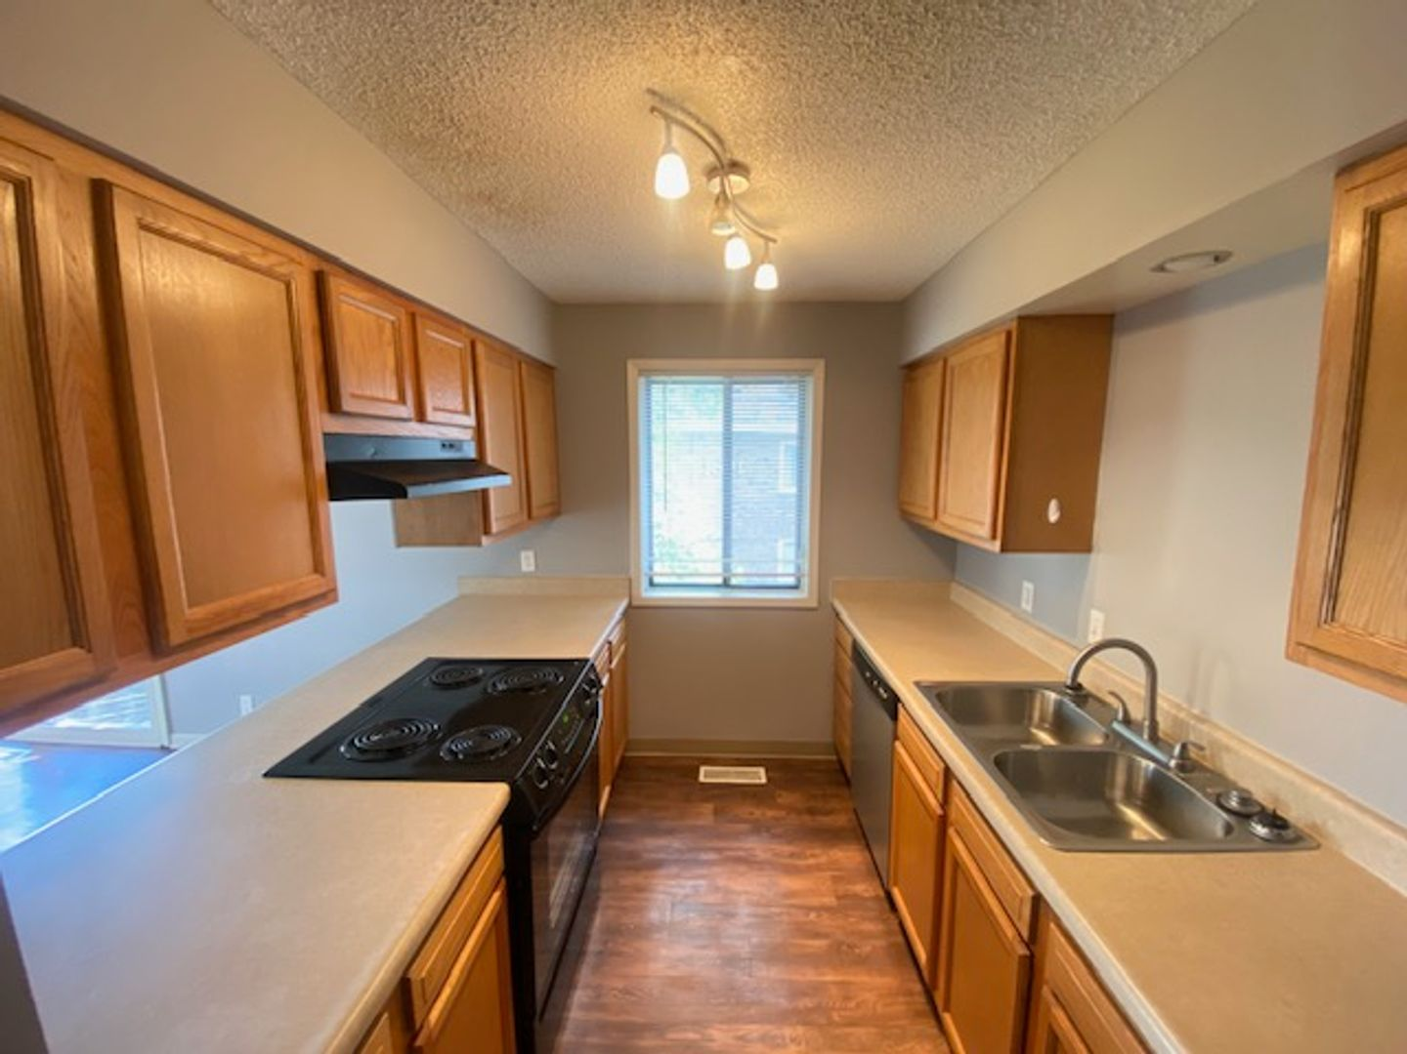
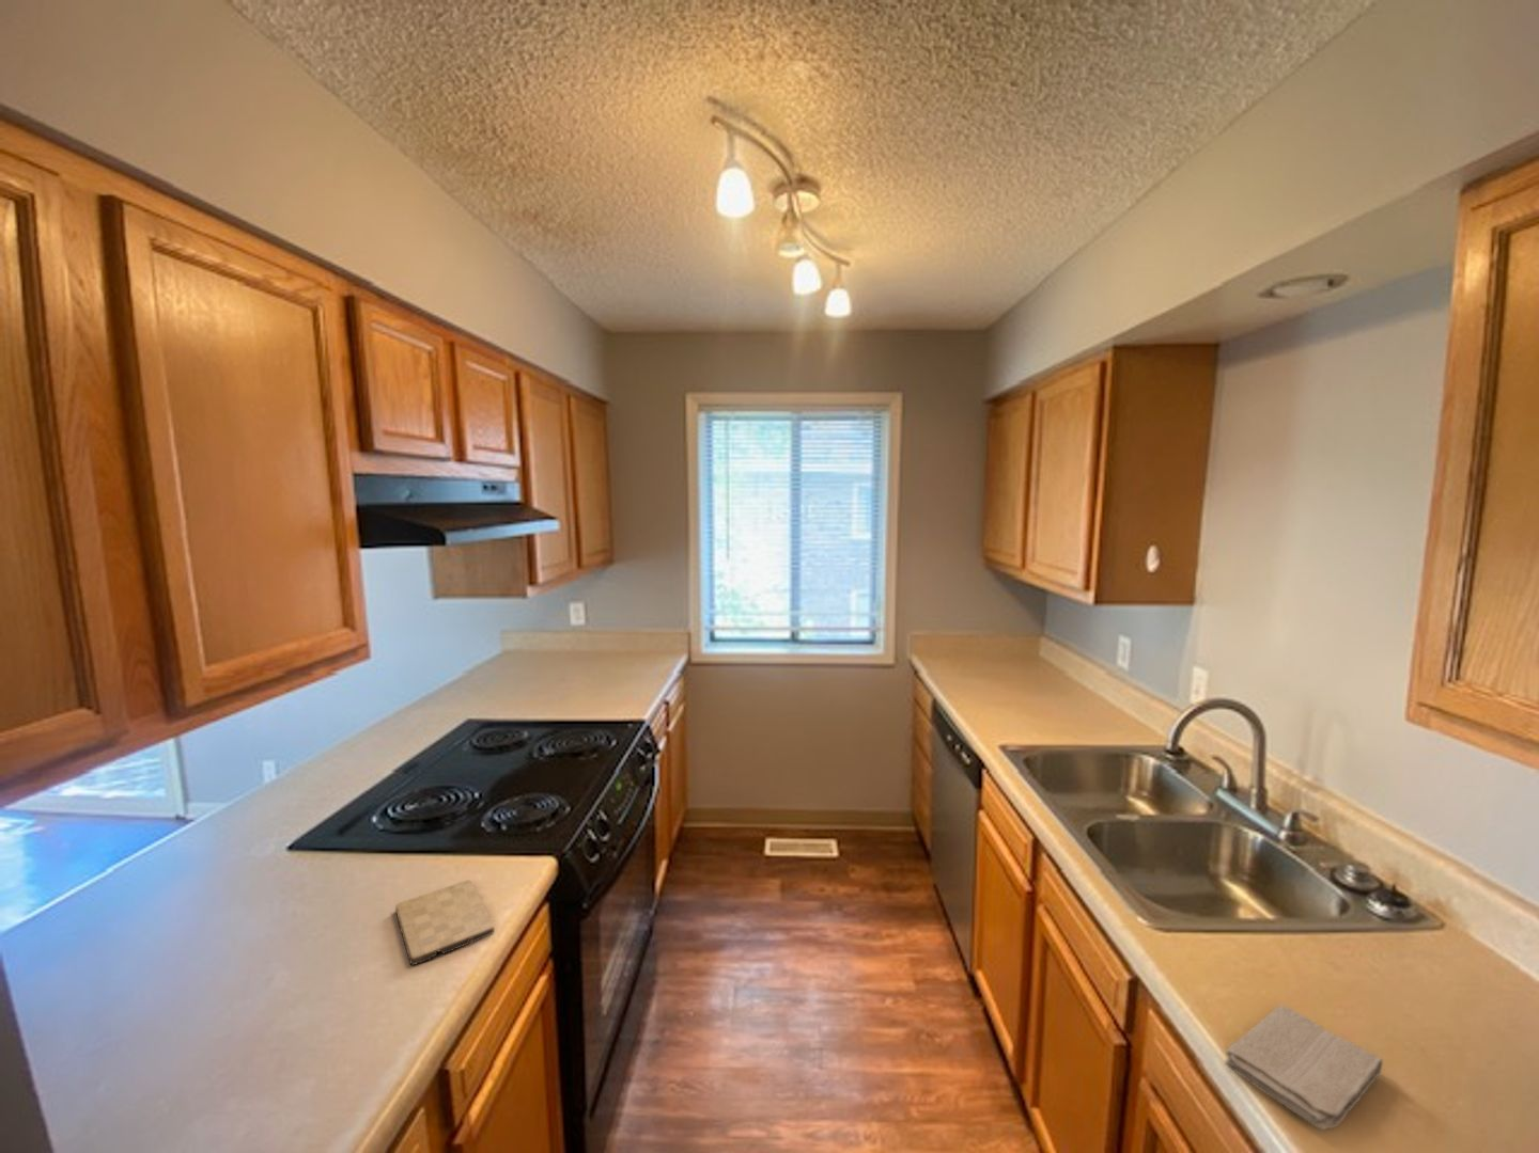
+ cutting board (444, 918)
+ washcloth (1301, 1060)
